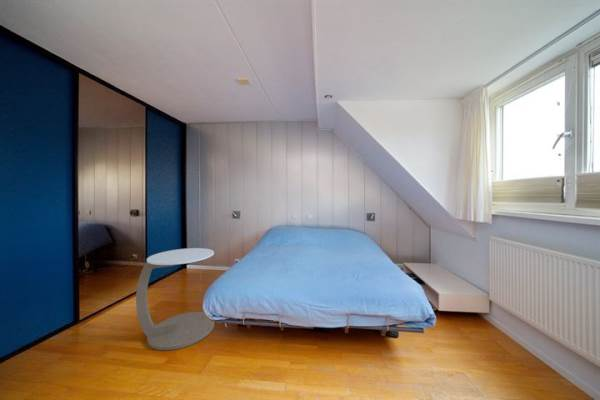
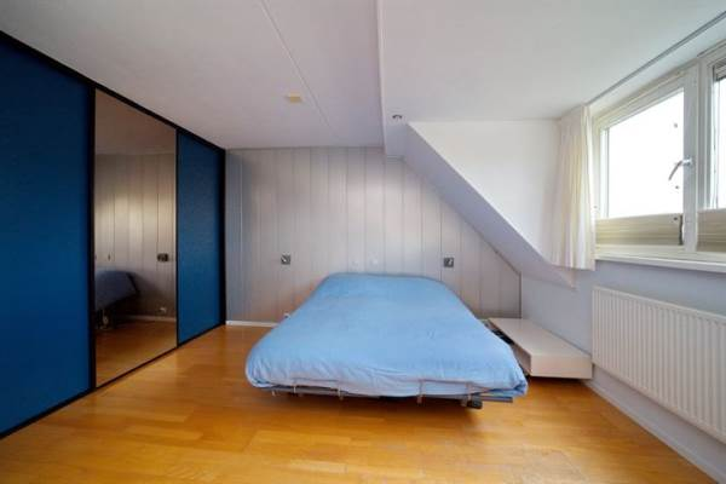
- side table (184, 313)
